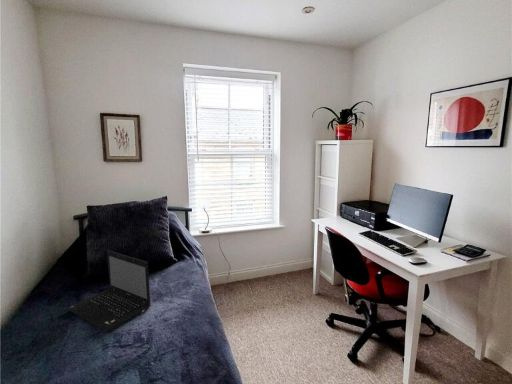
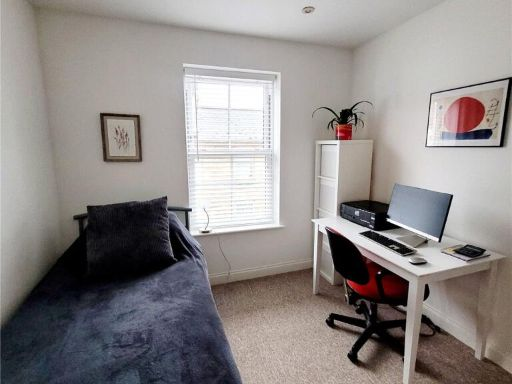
- laptop (108, 289)
